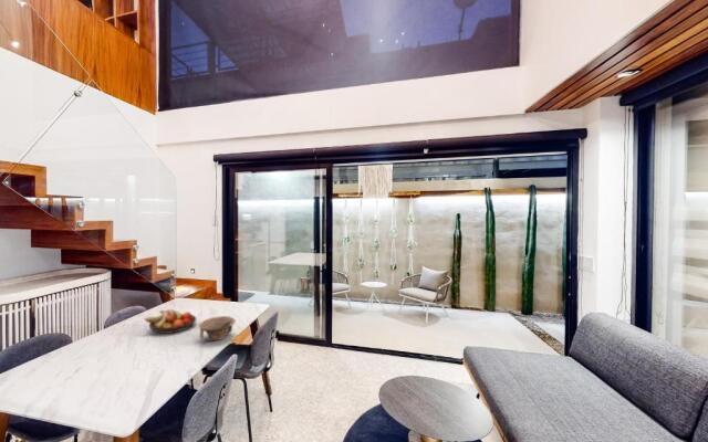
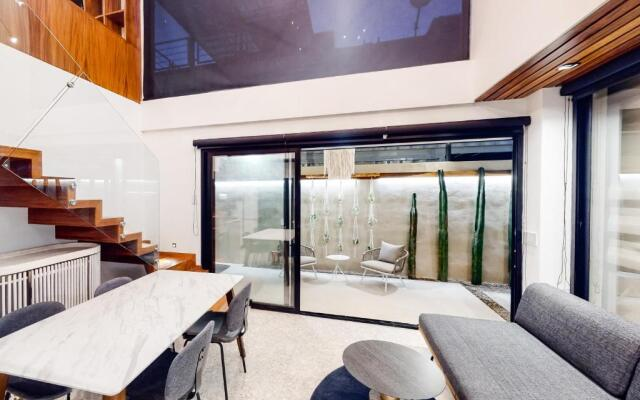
- bowl (217, 329)
- fruit bowl (173, 318)
